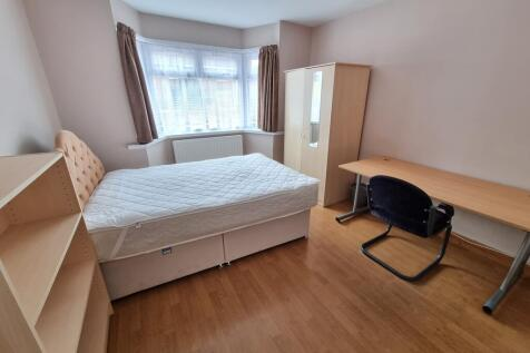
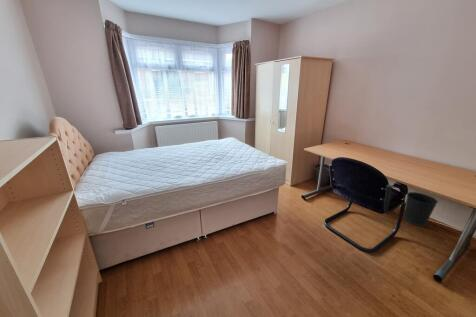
+ wastebasket (418, 209)
